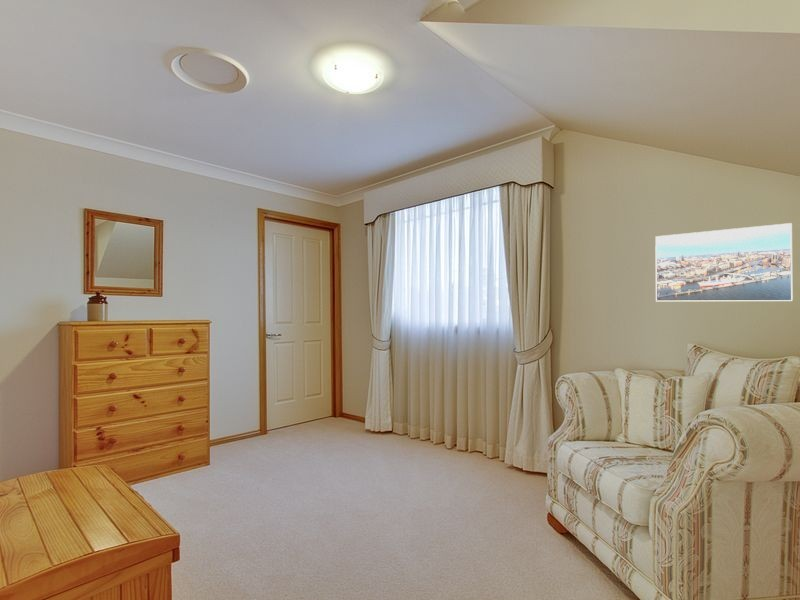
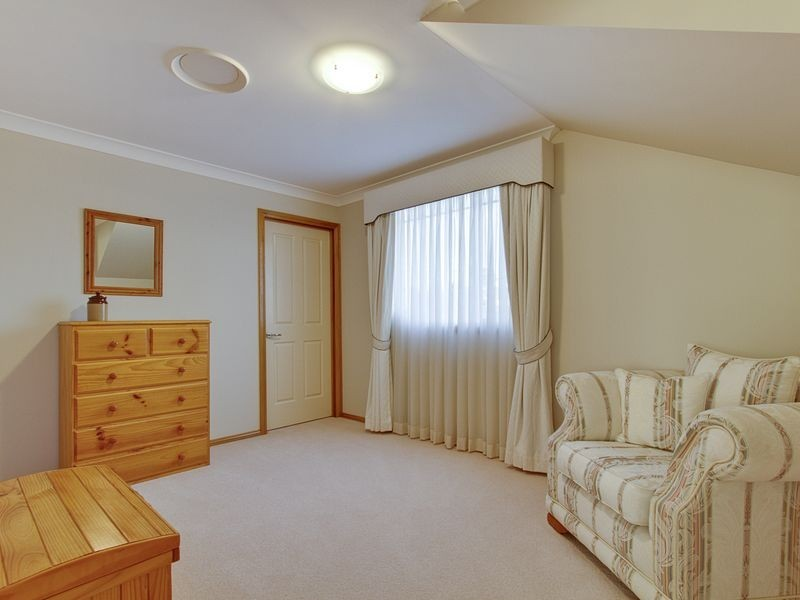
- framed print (718, 265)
